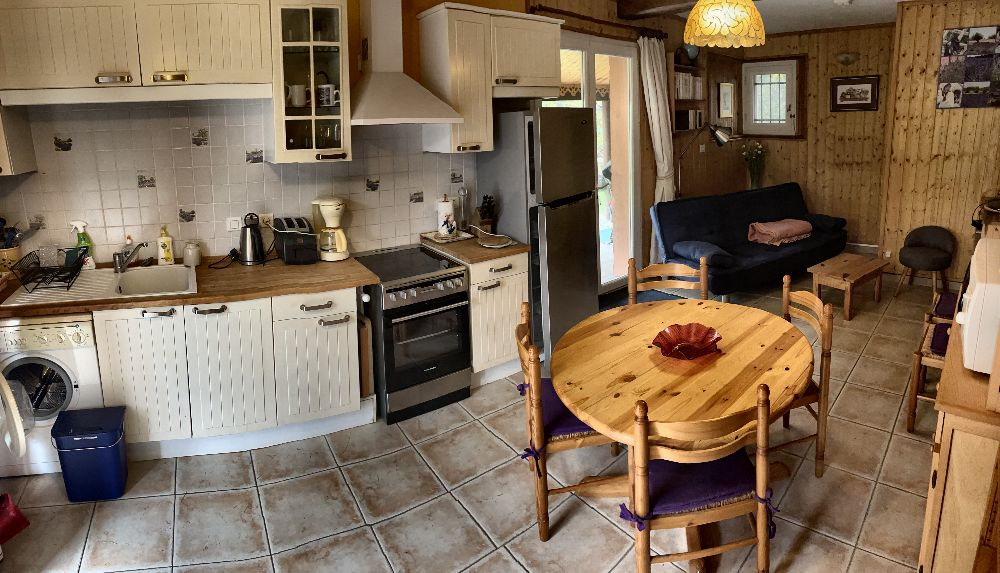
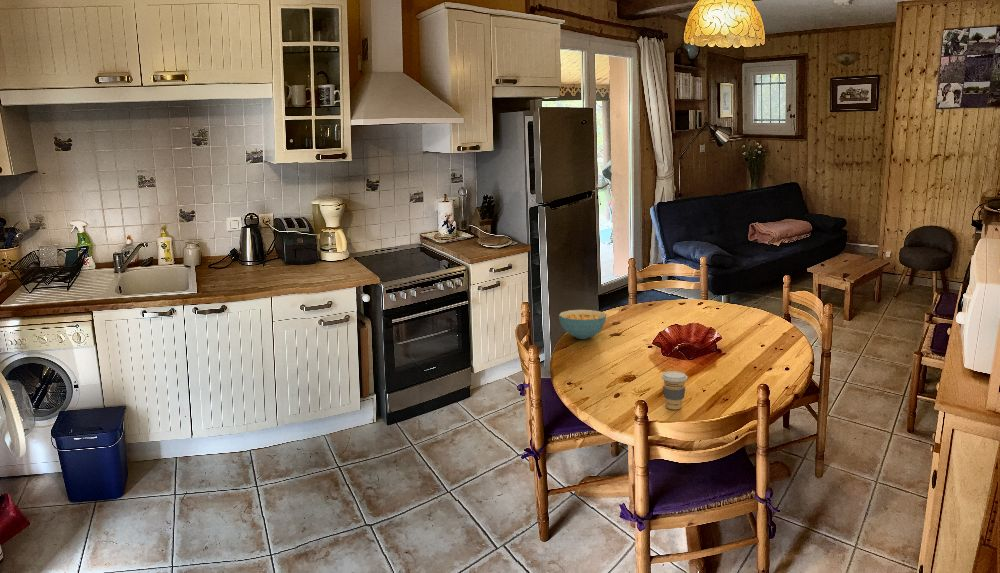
+ cereal bowl (582, 325)
+ coffee cup (673, 390)
